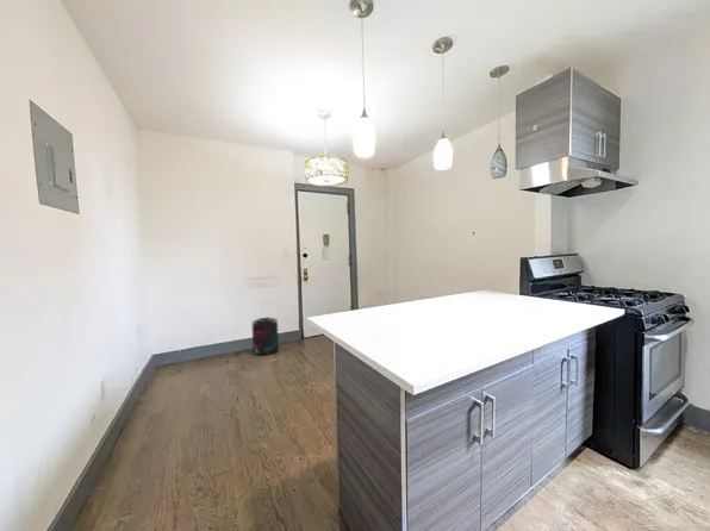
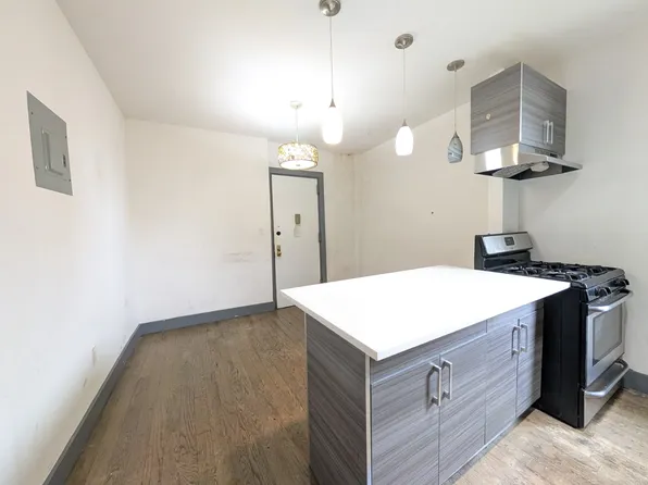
- supplement container (264, 335)
